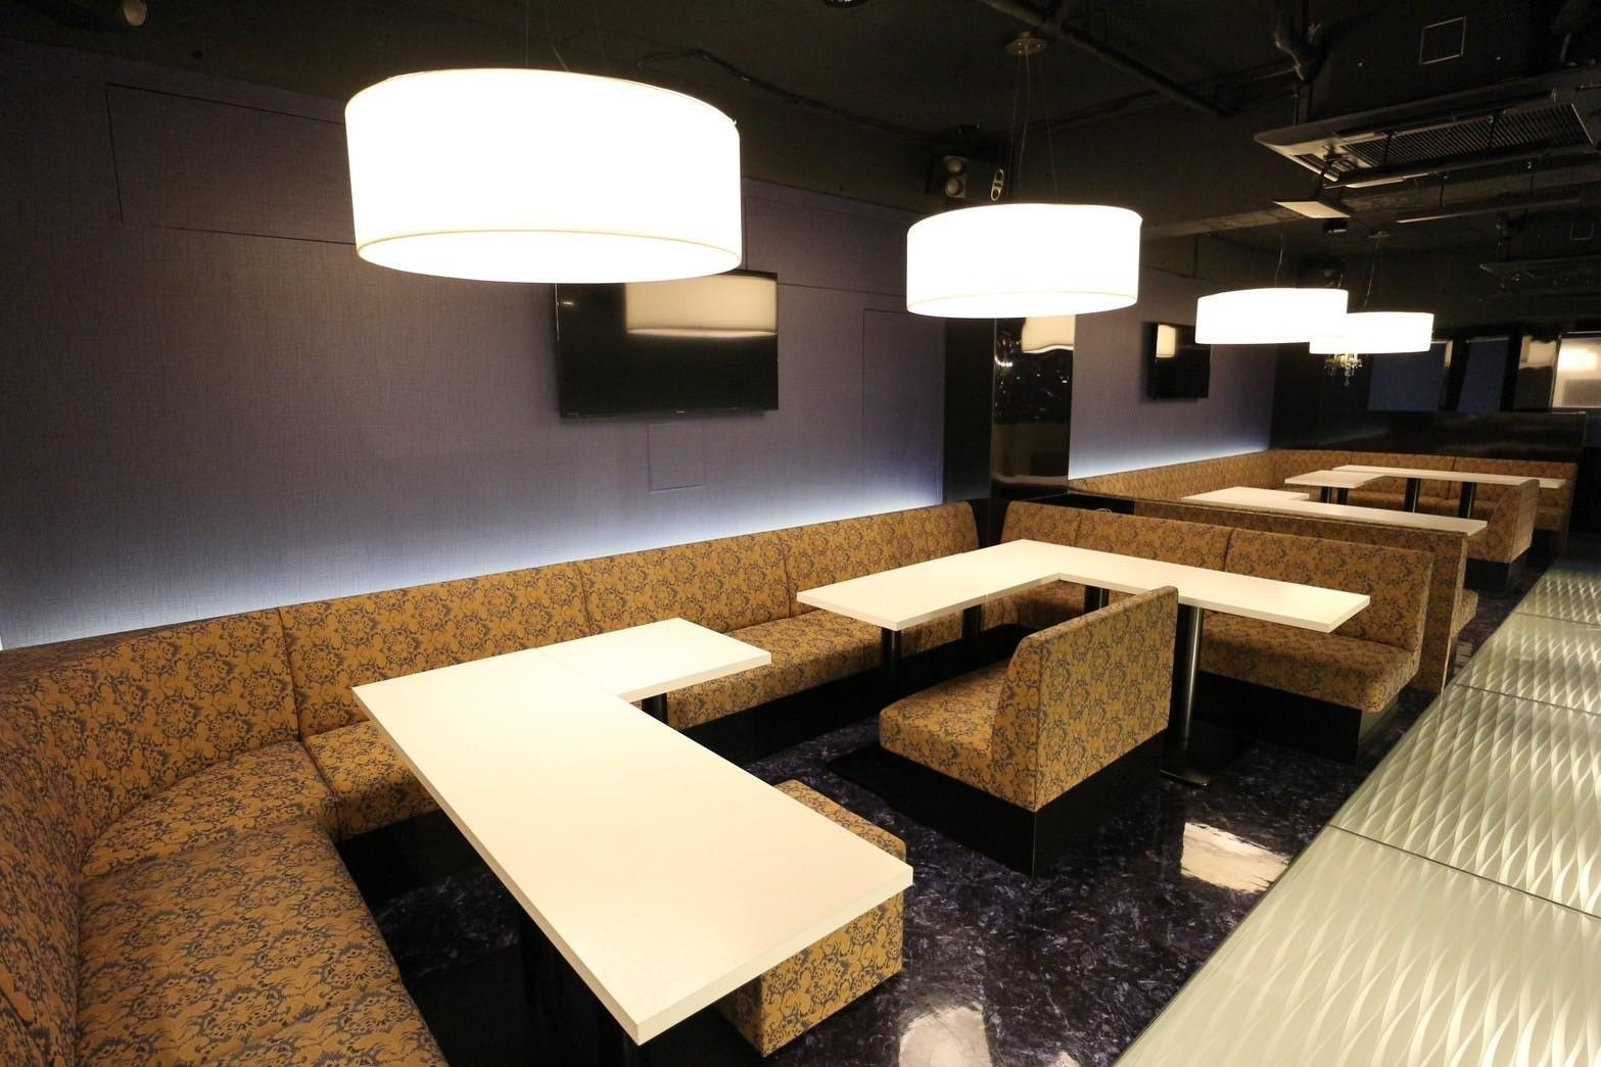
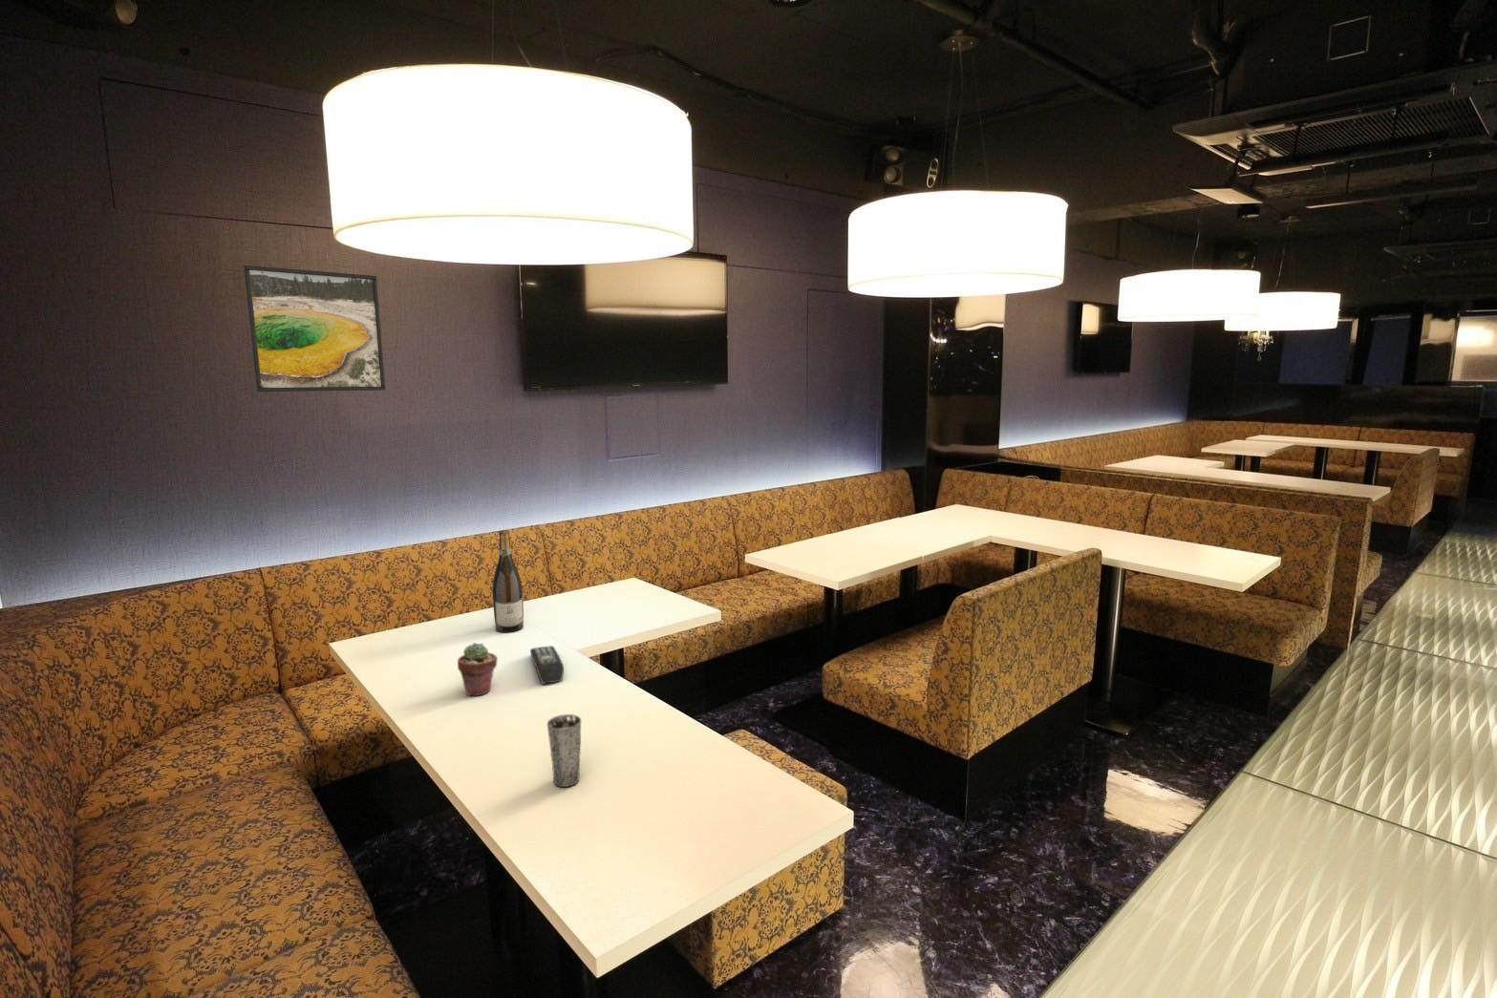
+ potted succulent (477, 666)
+ wine bottle (507, 579)
+ remote control (547, 661)
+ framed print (319, 332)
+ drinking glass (566, 751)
